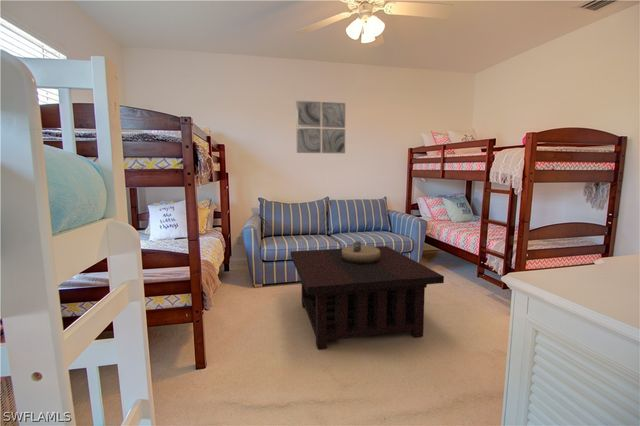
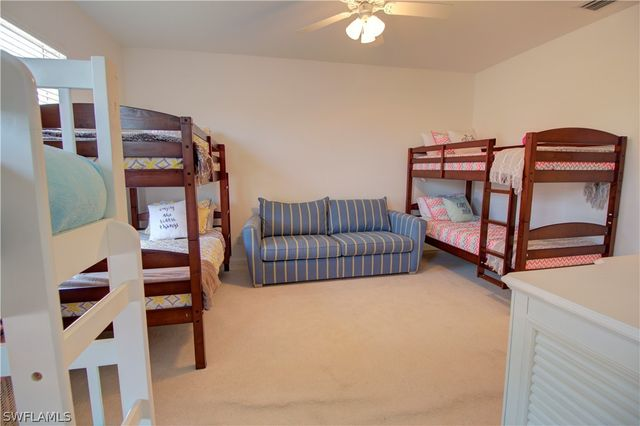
- wall art (320, 128)
- coffee table (355, 290)
- decorative bowl (360, 249)
